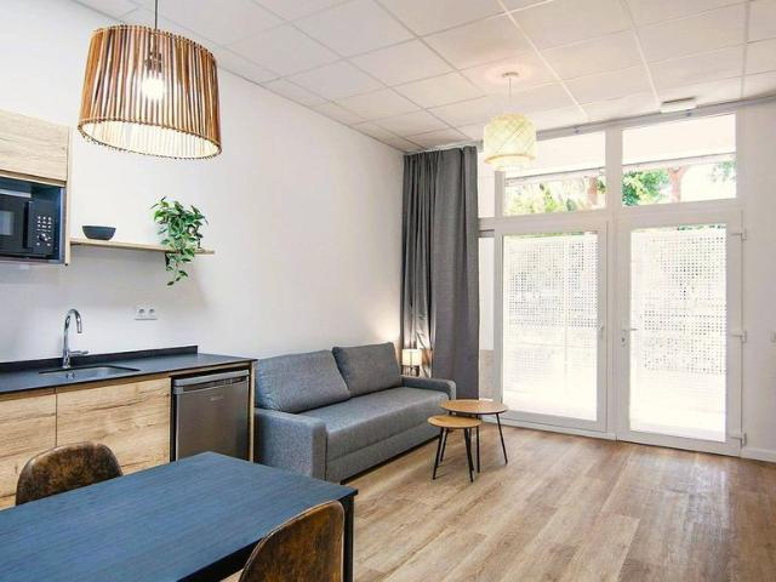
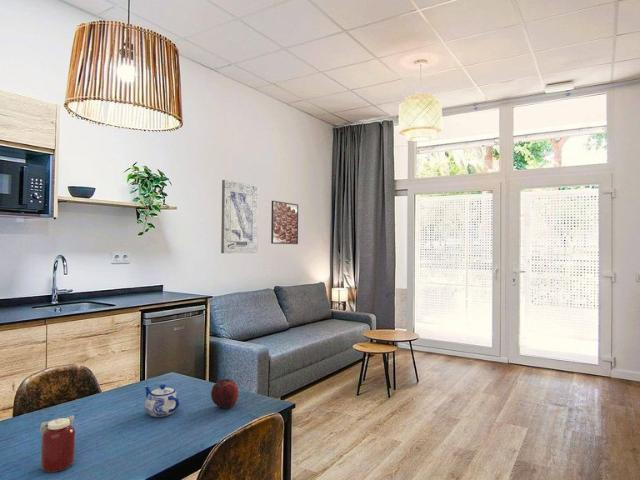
+ fruit (224, 393)
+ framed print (285, 223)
+ jar (57, 441)
+ teapot (160, 398)
+ wall art (240, 218)
